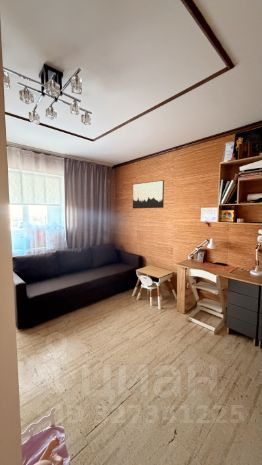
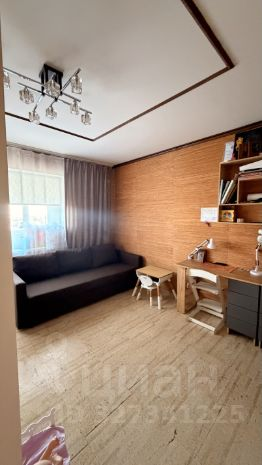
- wall art (147, 195)
